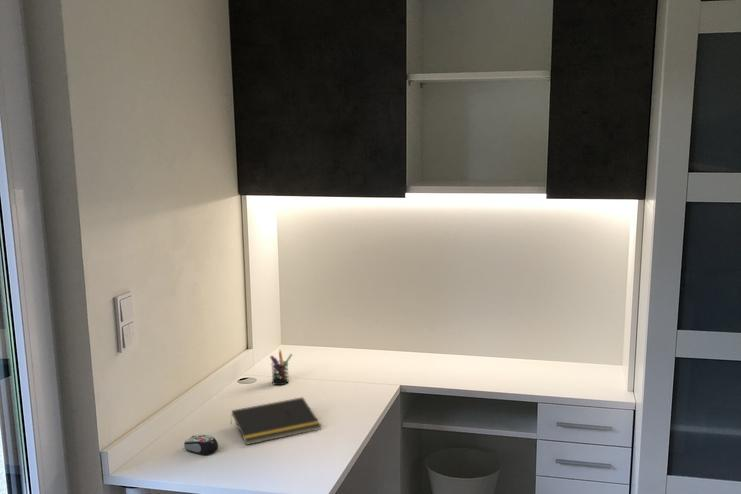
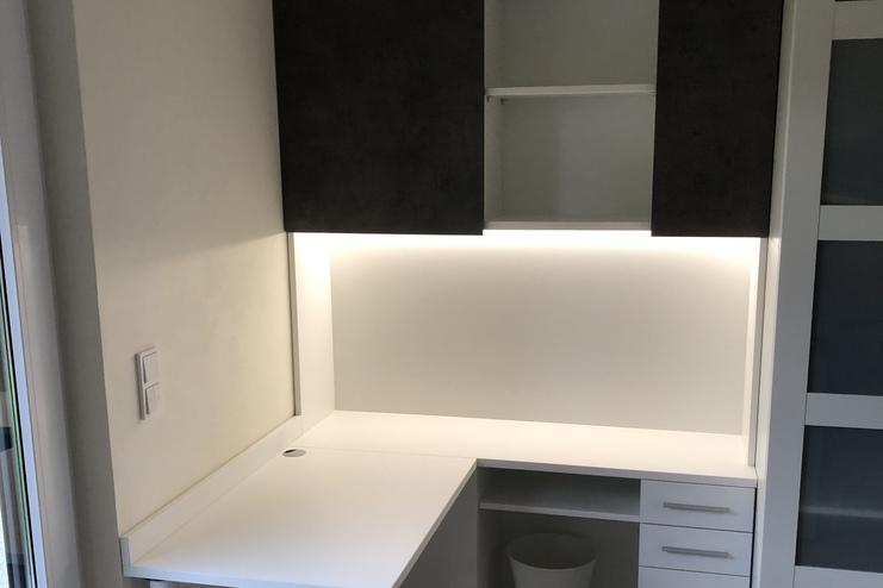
- notepad (276, 419)
- pen holder (281, 366)
- computer mouse (201, 442)
